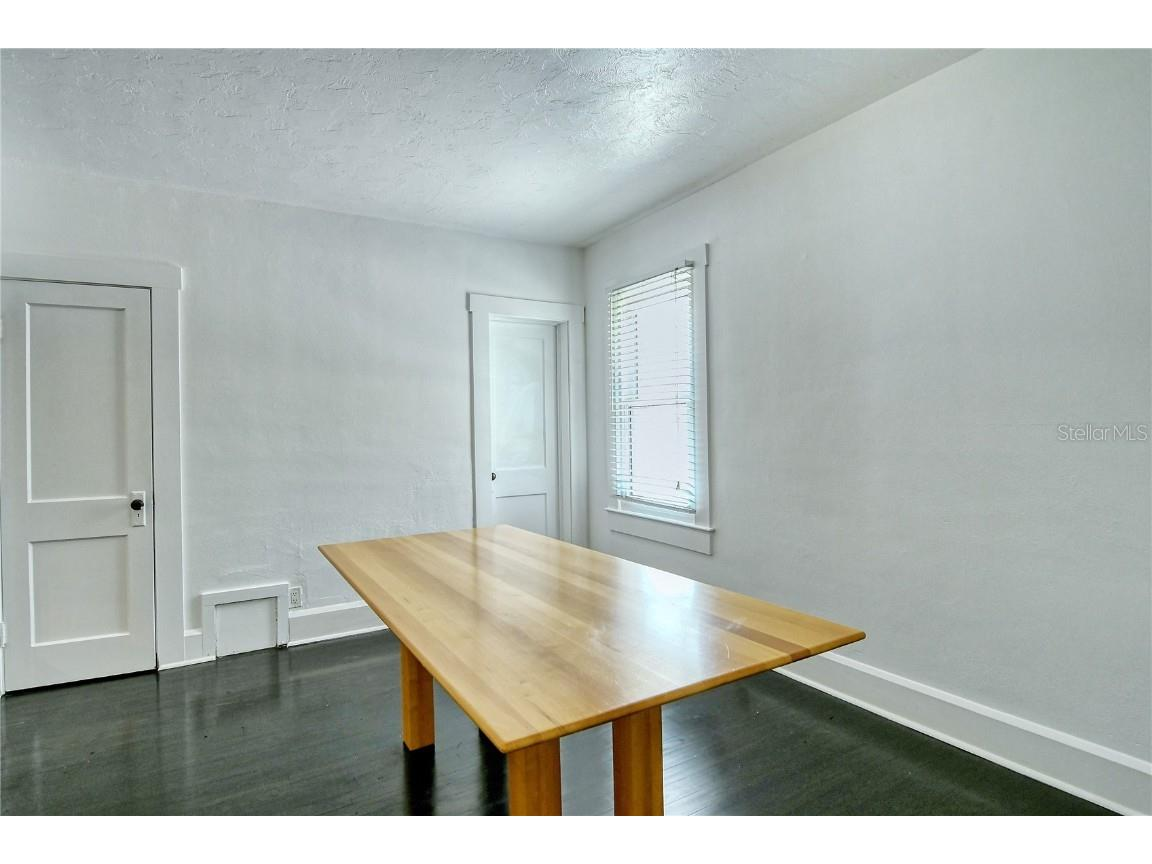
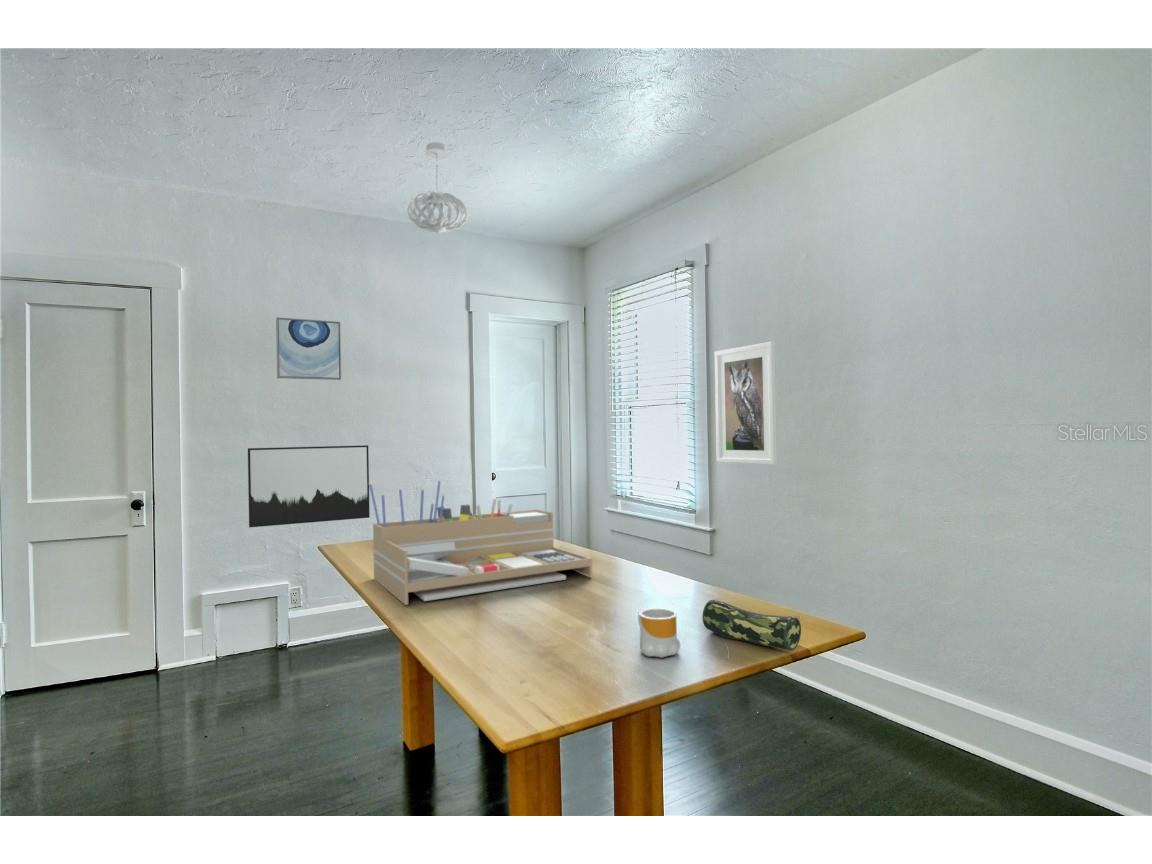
+ mug (654, 630)
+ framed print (744, 405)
+ pendant light (437, 191)
+ wall art (309, 349)
+ desk organizer (479, 527)
+ pencil case (752, 625)
+ wall art (311, 484)
